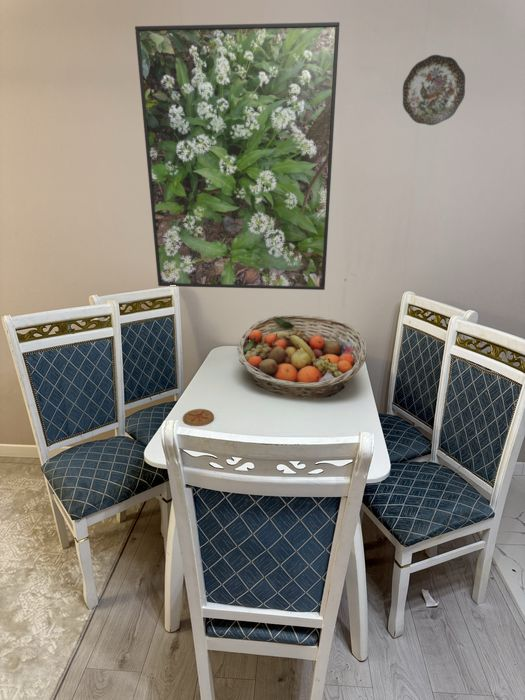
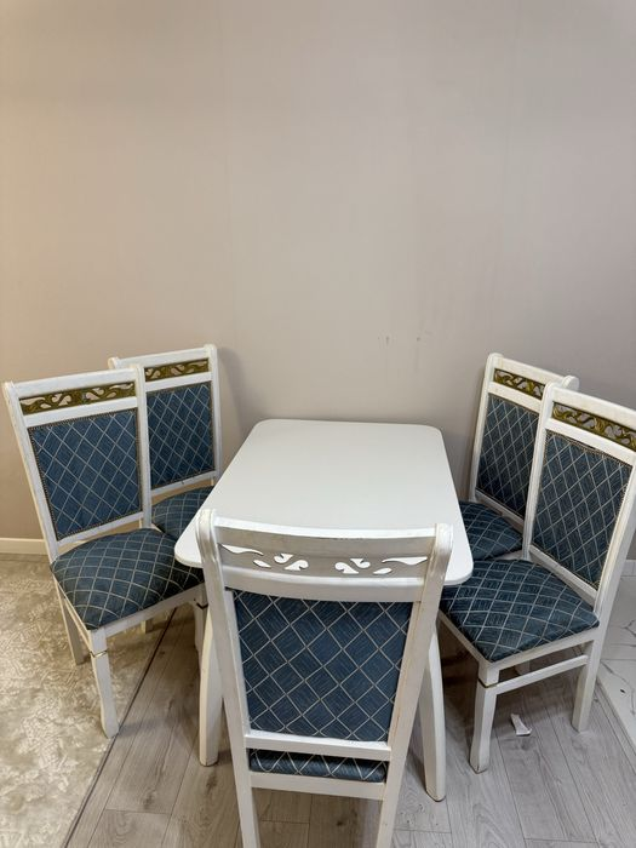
- decorative plate (432, 91)
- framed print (238, 169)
- coaster (198, 417)
- fruit basket (300, 356)
